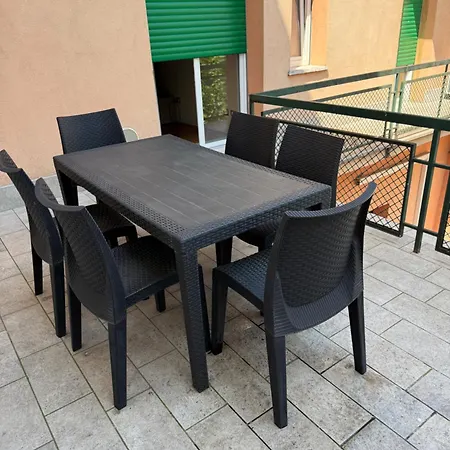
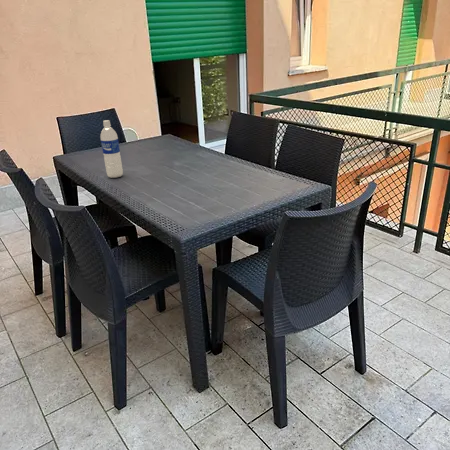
+ water bottle (111, 149)
